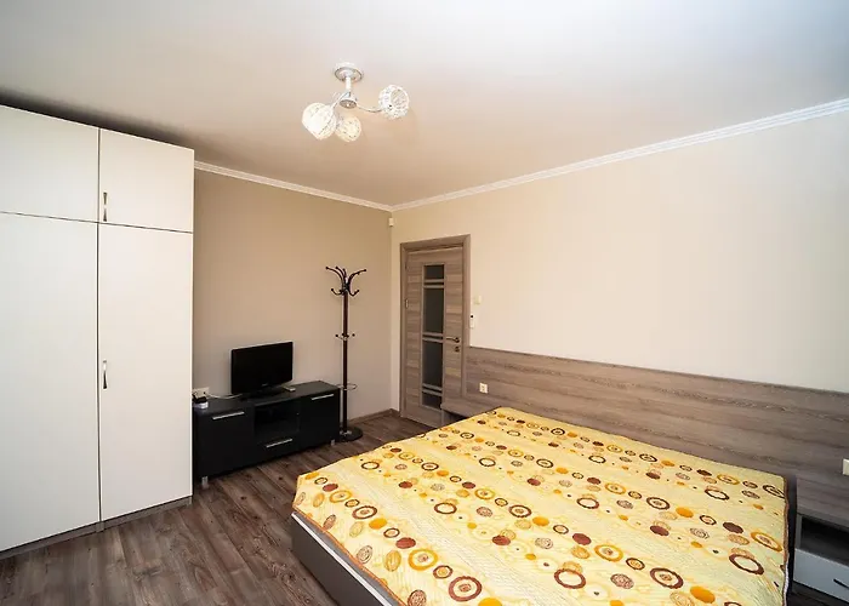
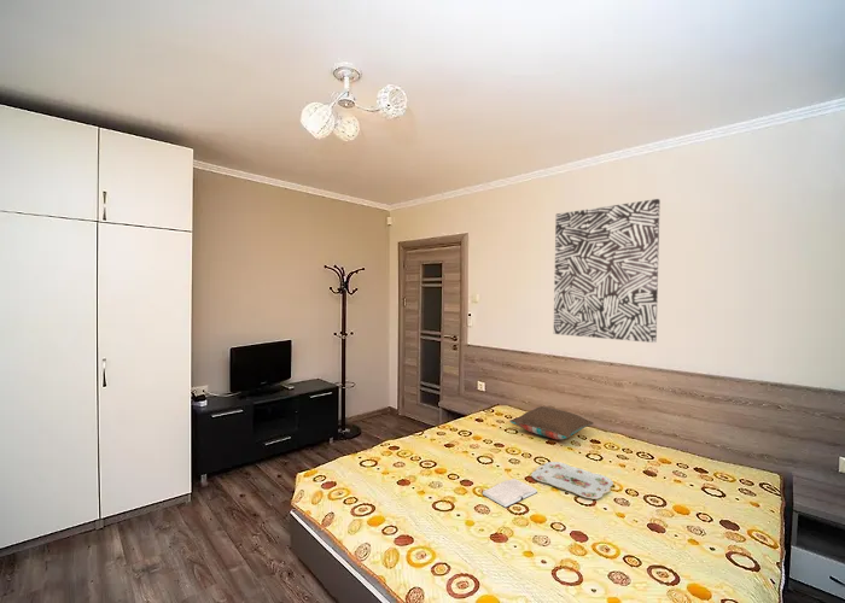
+ serving tray (571, 479)
+ hardback book (509, 491)
+ wall art (601, 273)
+ pillow (550, 421)
